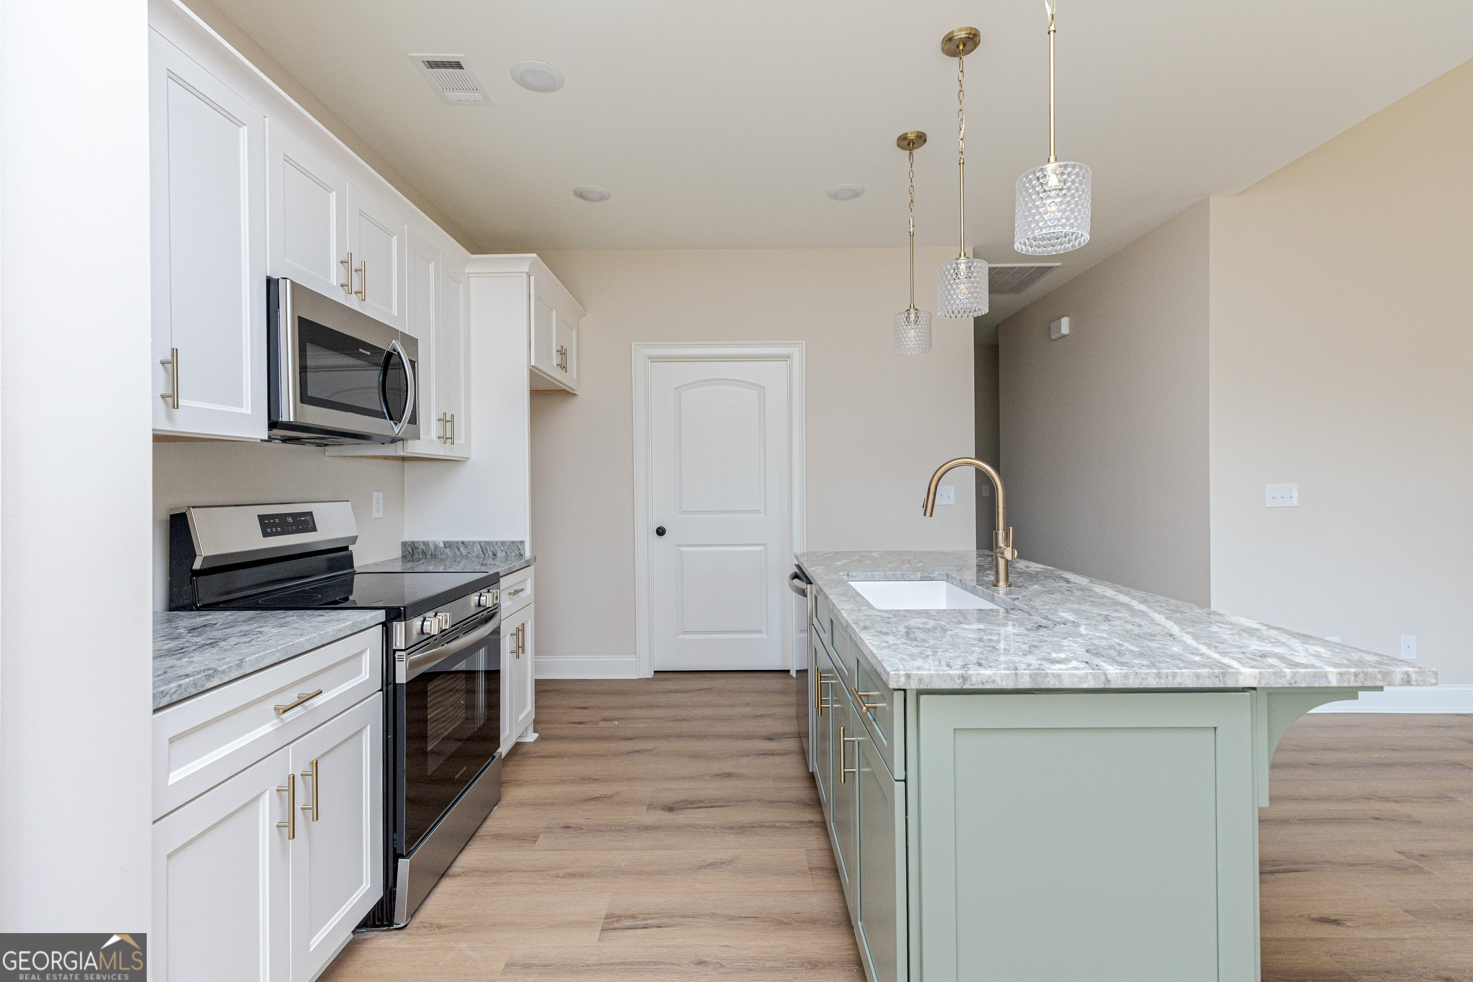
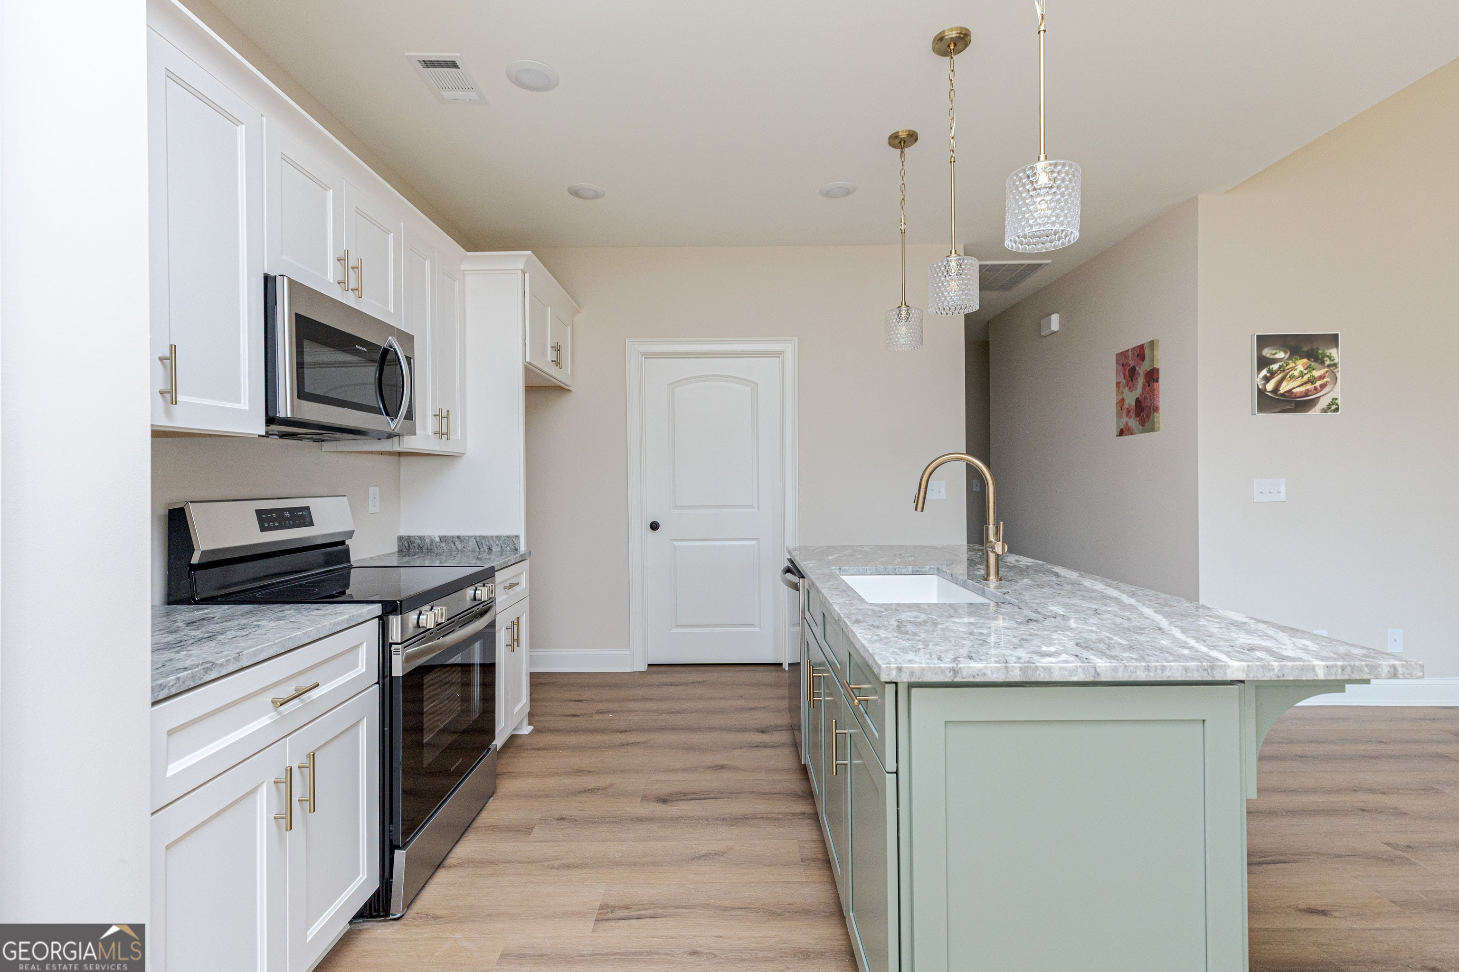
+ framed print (1295, 374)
+ wall art (1137, 391)
